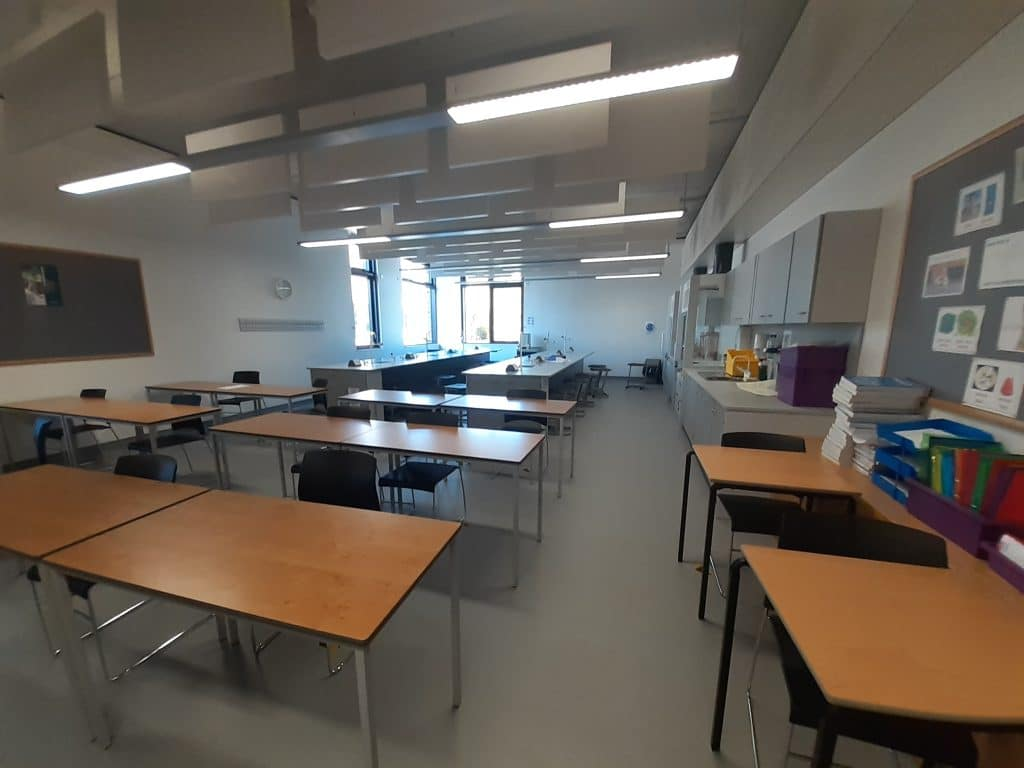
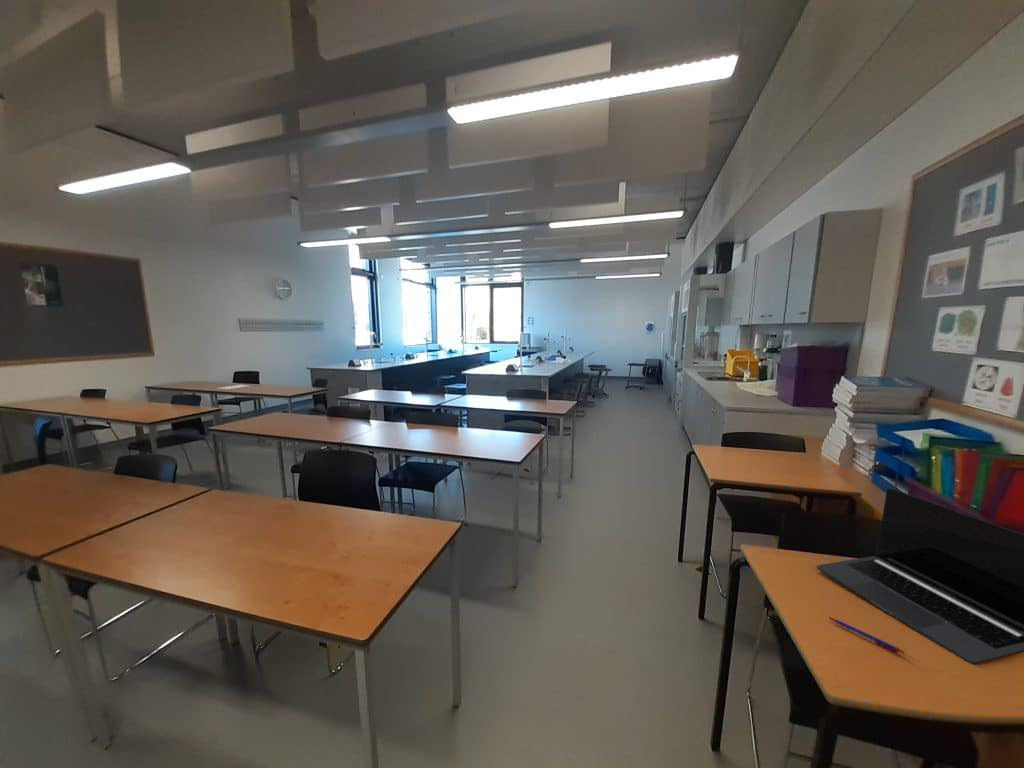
+ pen (863, 633)
+ laptop (922, 561)
